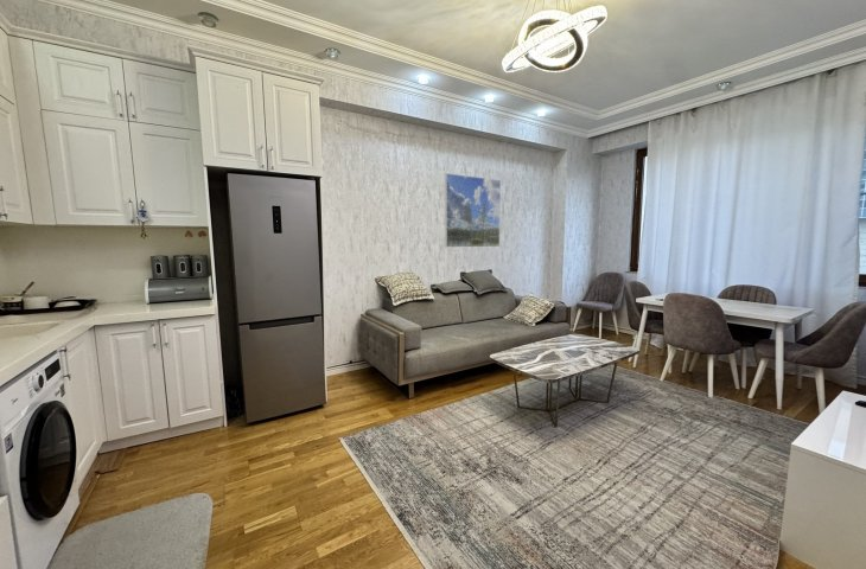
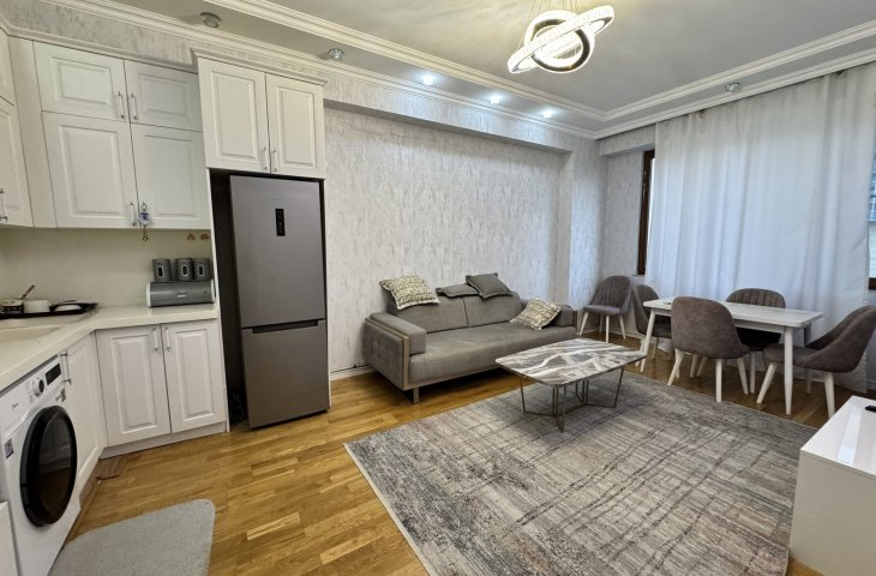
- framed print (473, 212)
